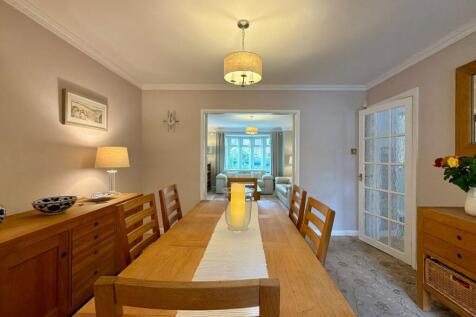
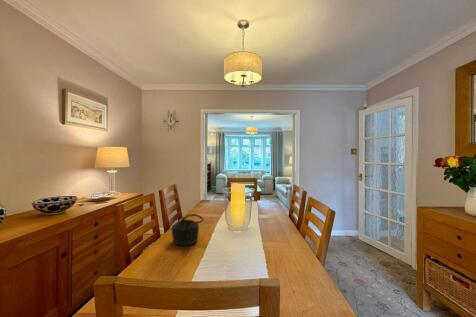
+ teapot (187, 230)
